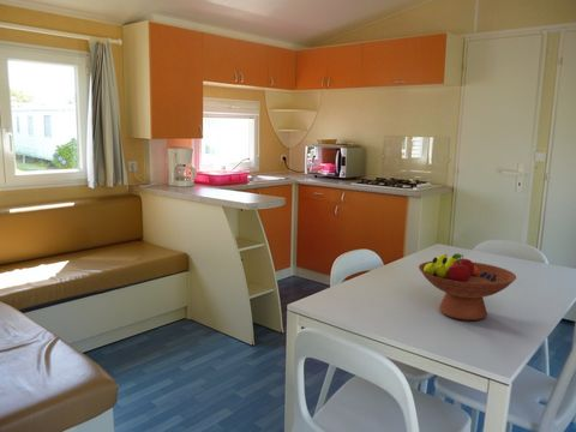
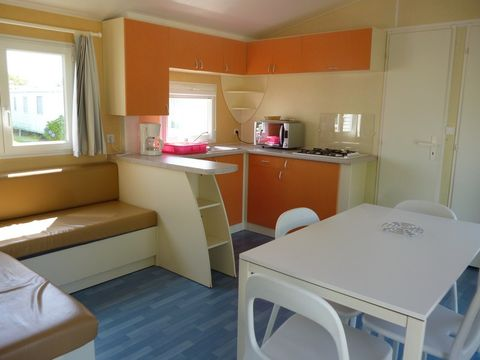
- fruit bowl (464, 283)
